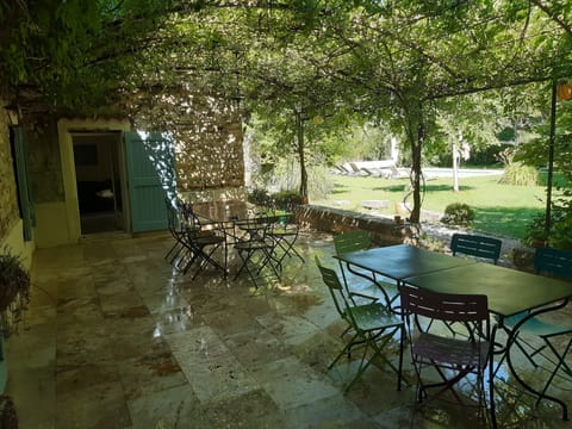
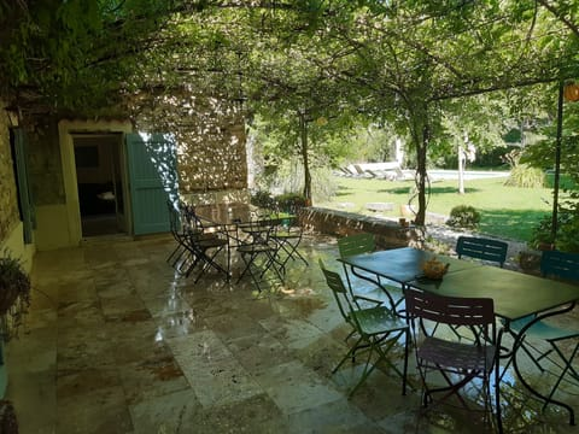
+ teapot (434, 266)
